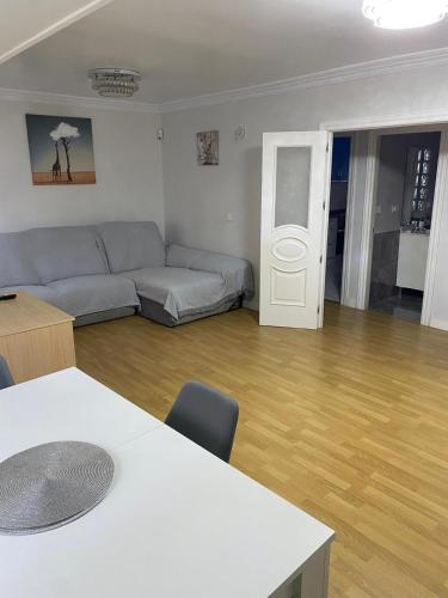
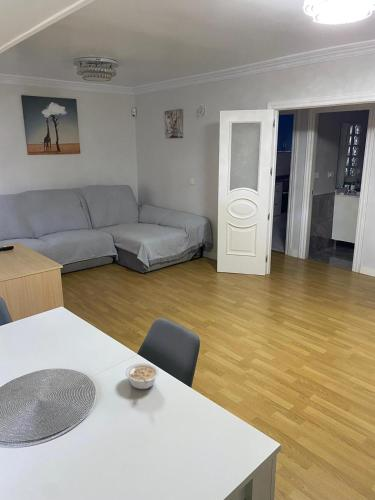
+ legume (143, 376)
